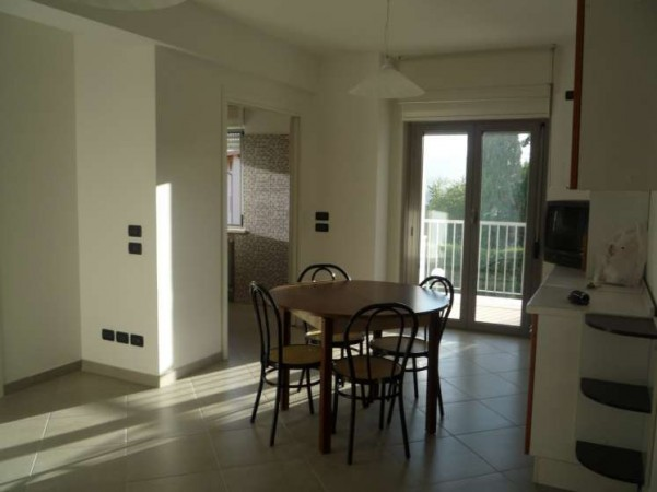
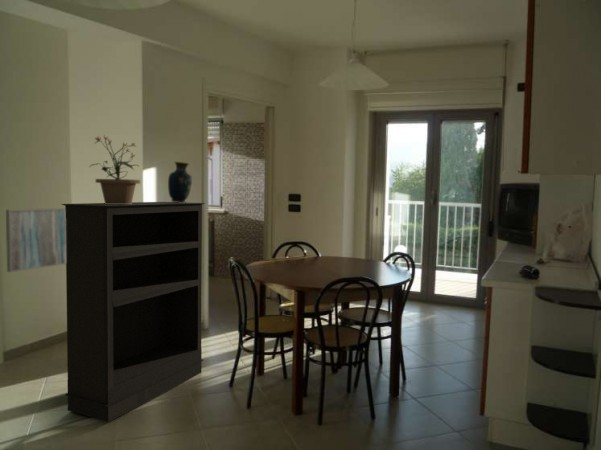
+ vase (180, 181)
+ bookshelf (140, 298)
+ potted plant (115, 169)
+ wall art (42, 238)
